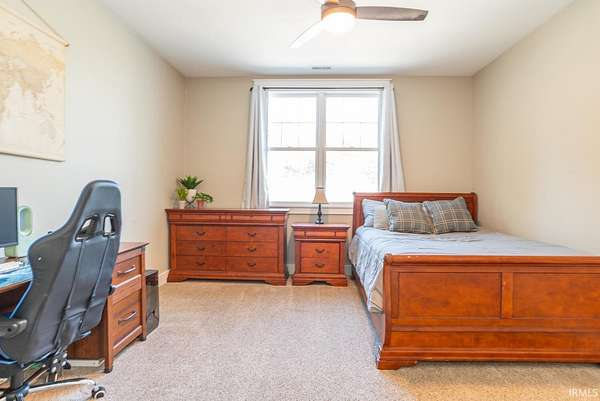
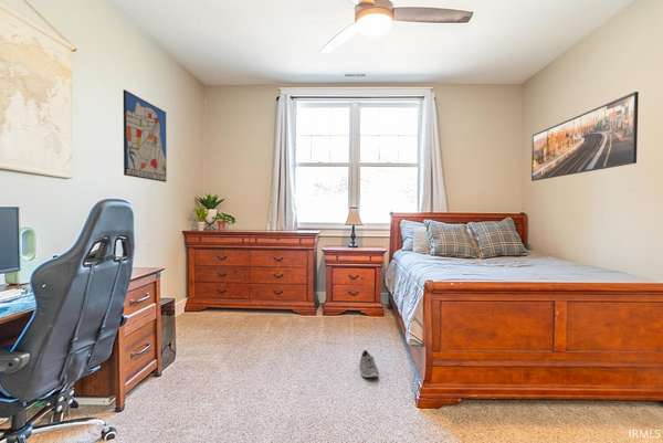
+ sneaker (367, 363)
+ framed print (572, 146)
+ wall art (147, 140)
